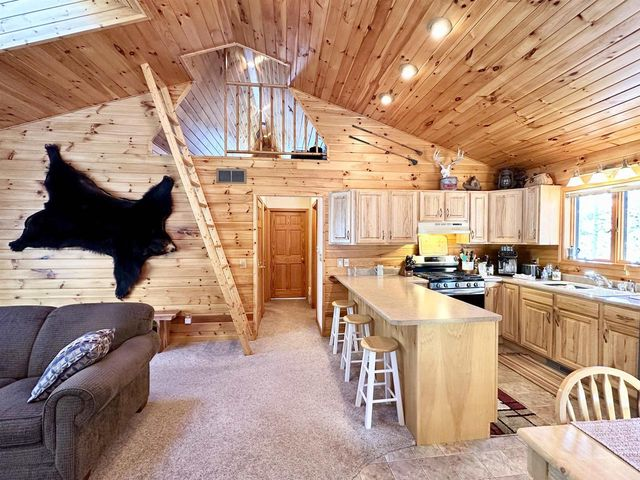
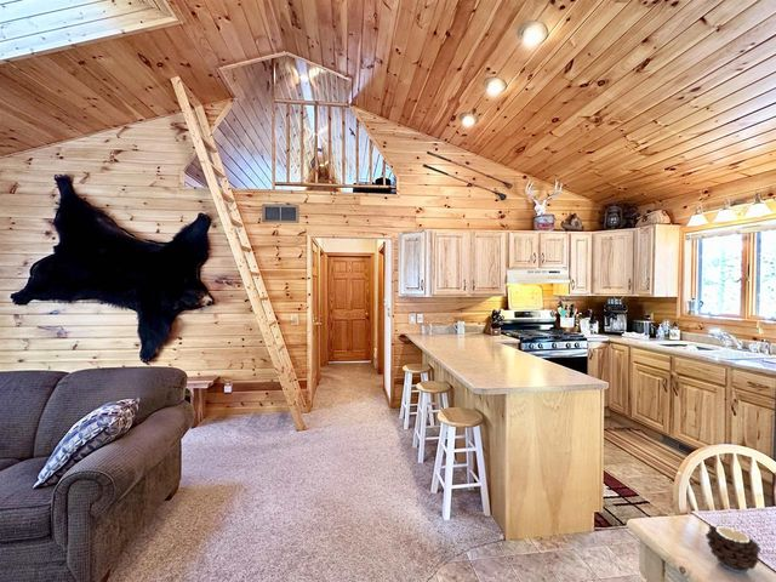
+ candle (731, 546)
